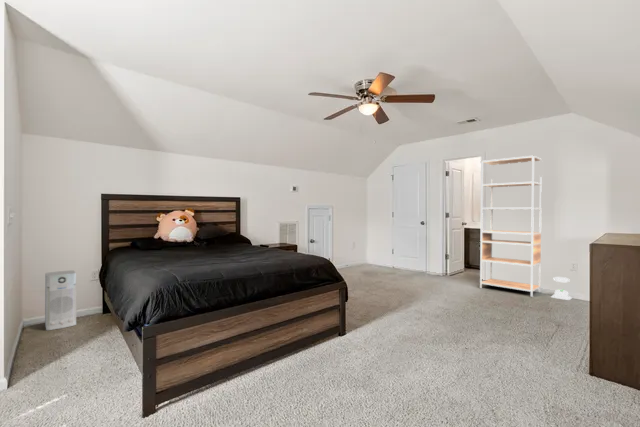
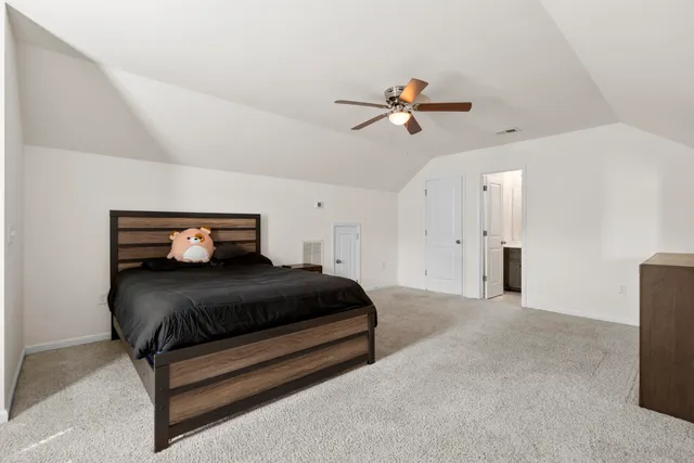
- plant pot (562, 289)
- shelving unit (510, 231)
- air purifier (60, 298)
